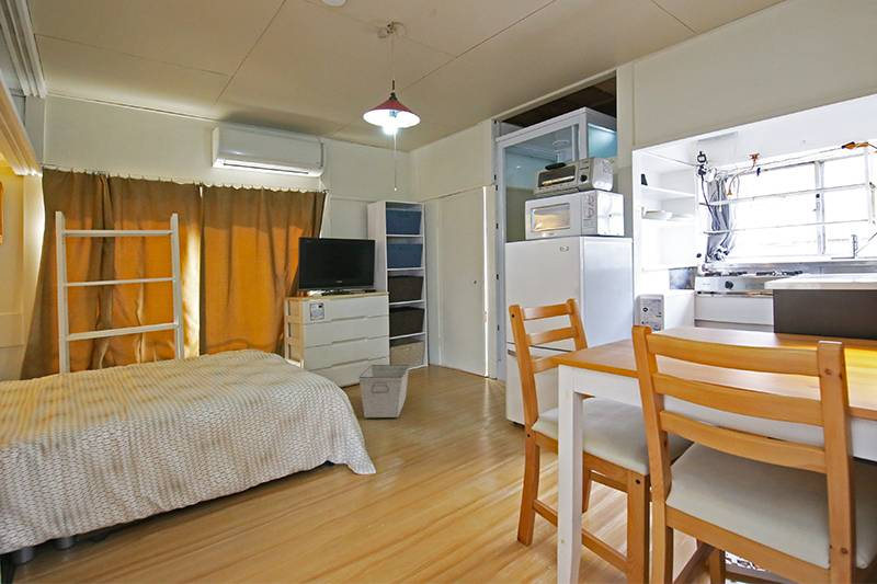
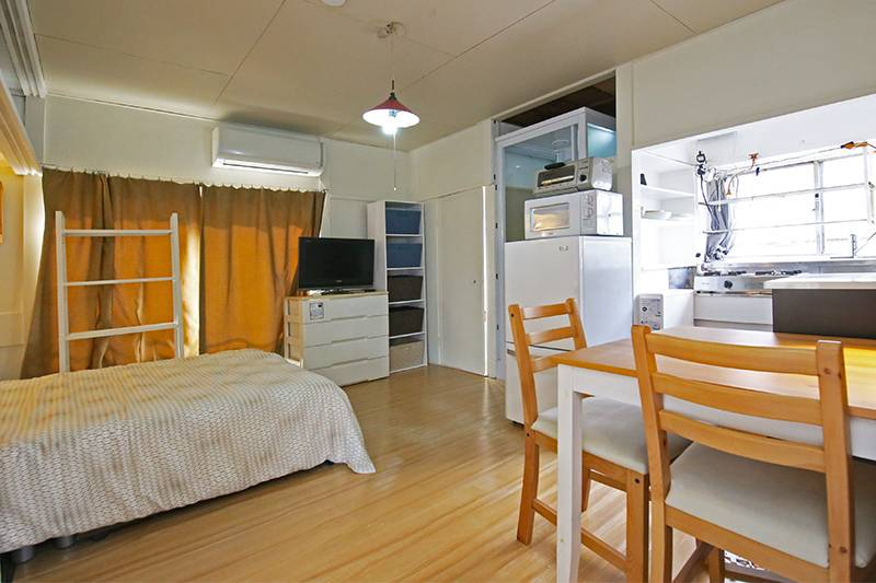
- storage bin (386, 389)
